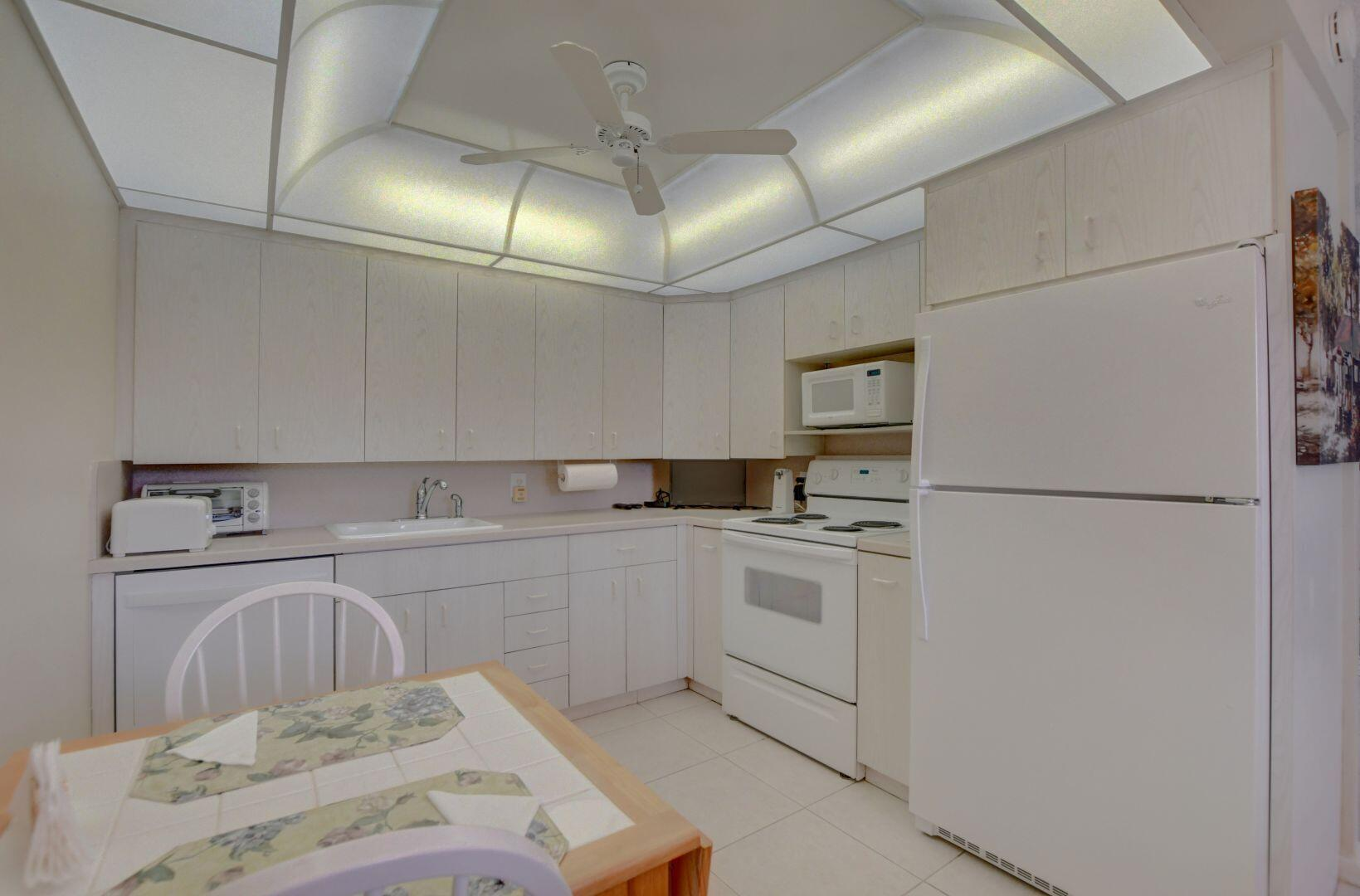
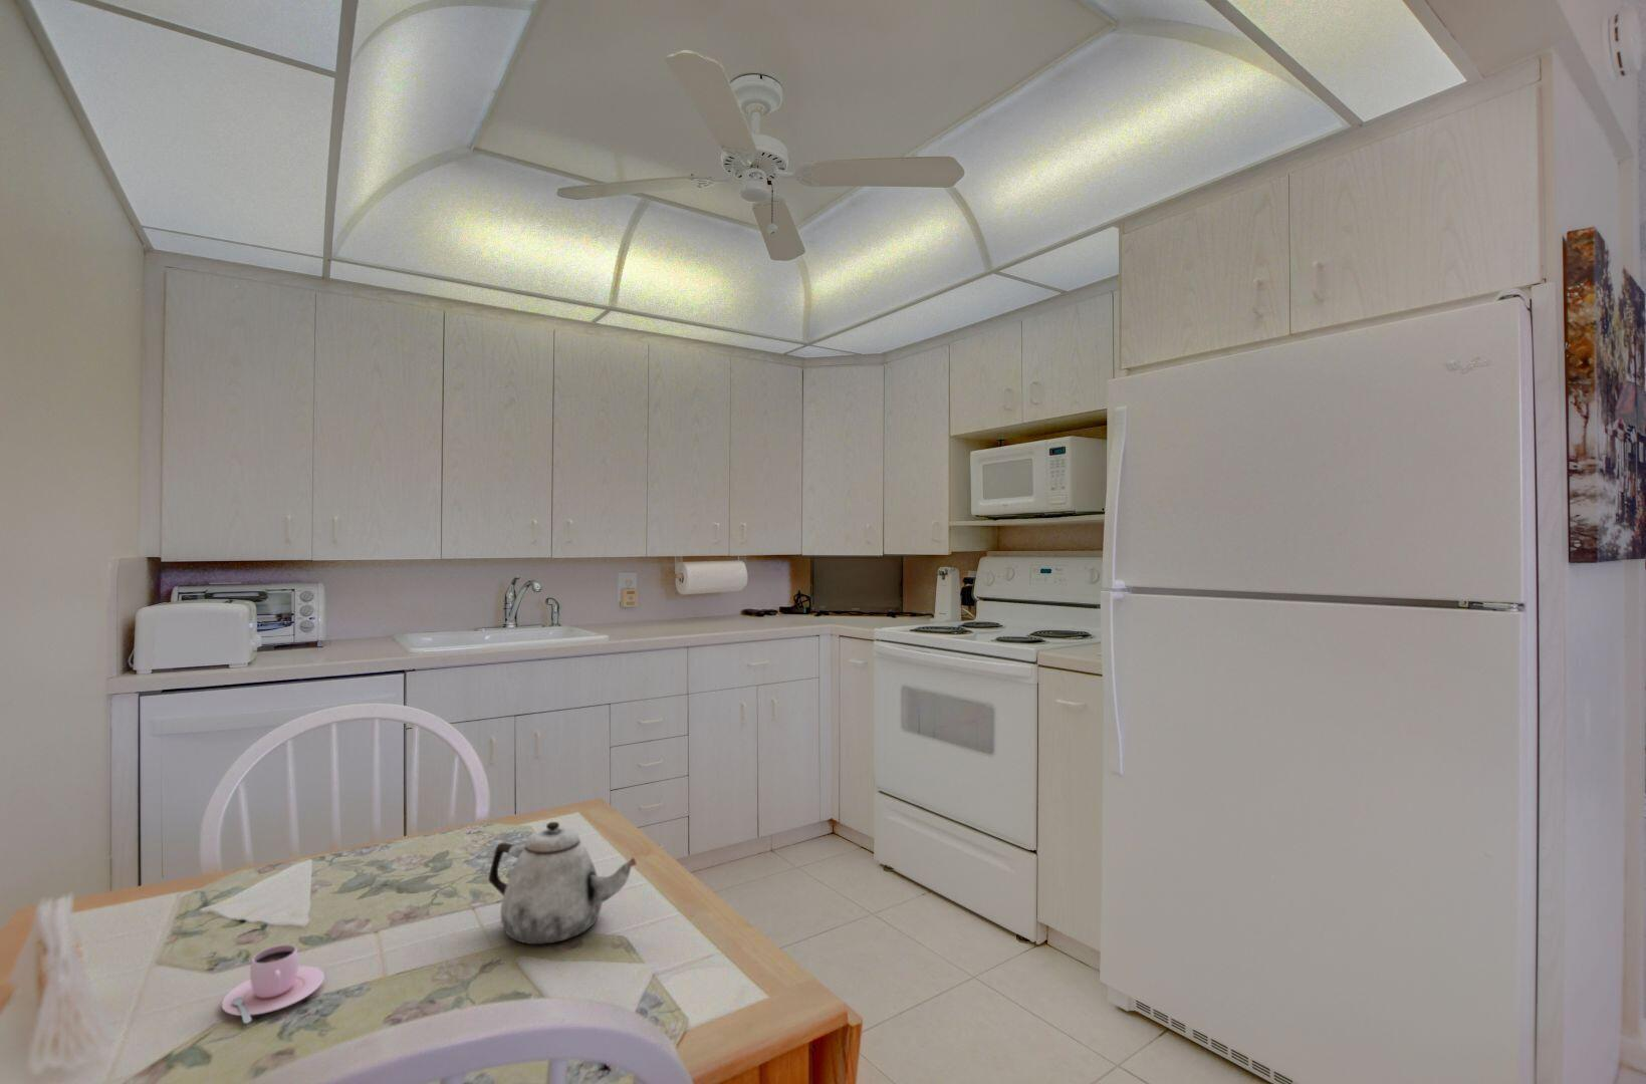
+ teapot (562, 875)
+ teacup (275, 946)
